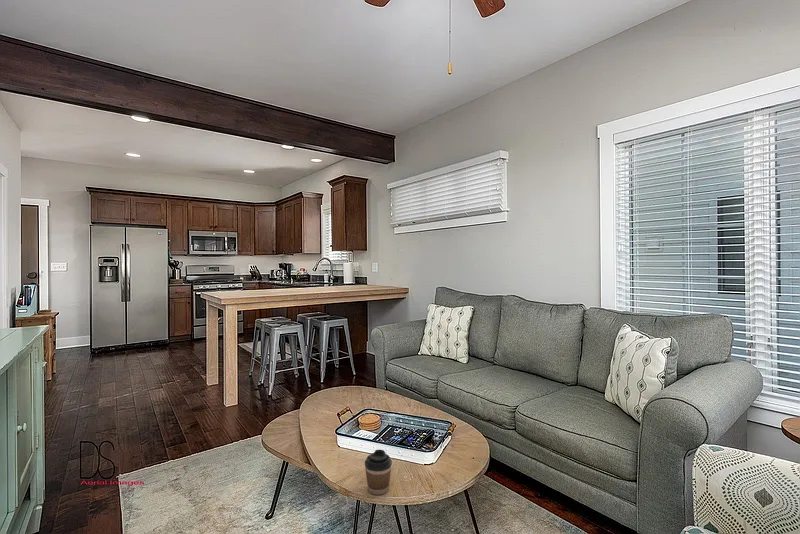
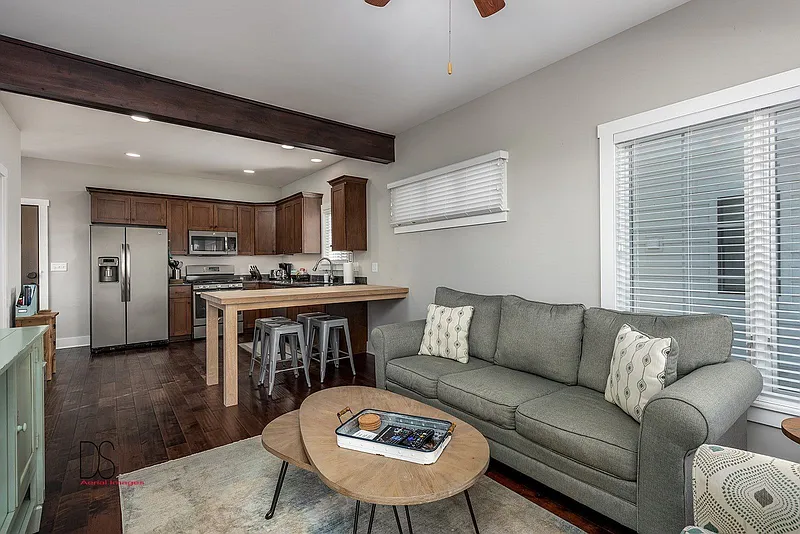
- coffee cup (378, 471)
